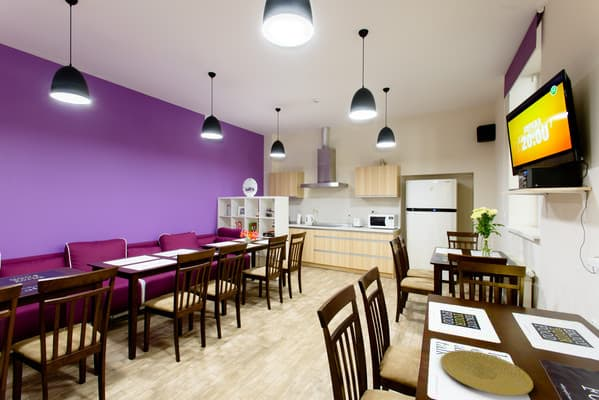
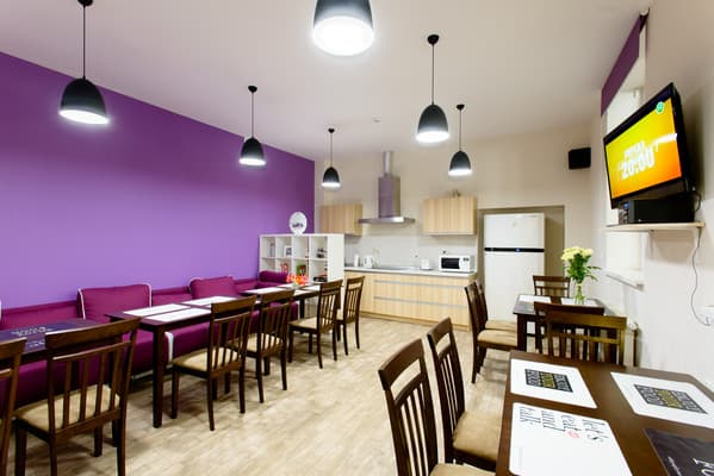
- plate (482, 371)
